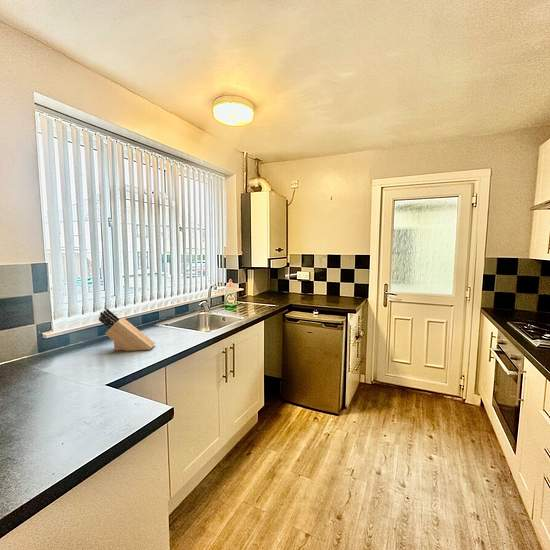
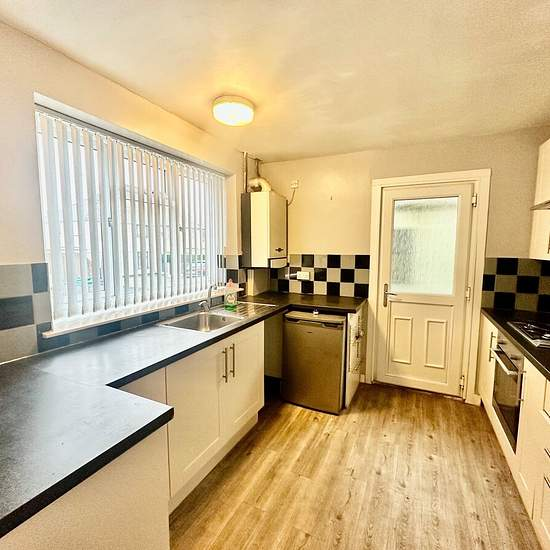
- knife block (126, 328)
